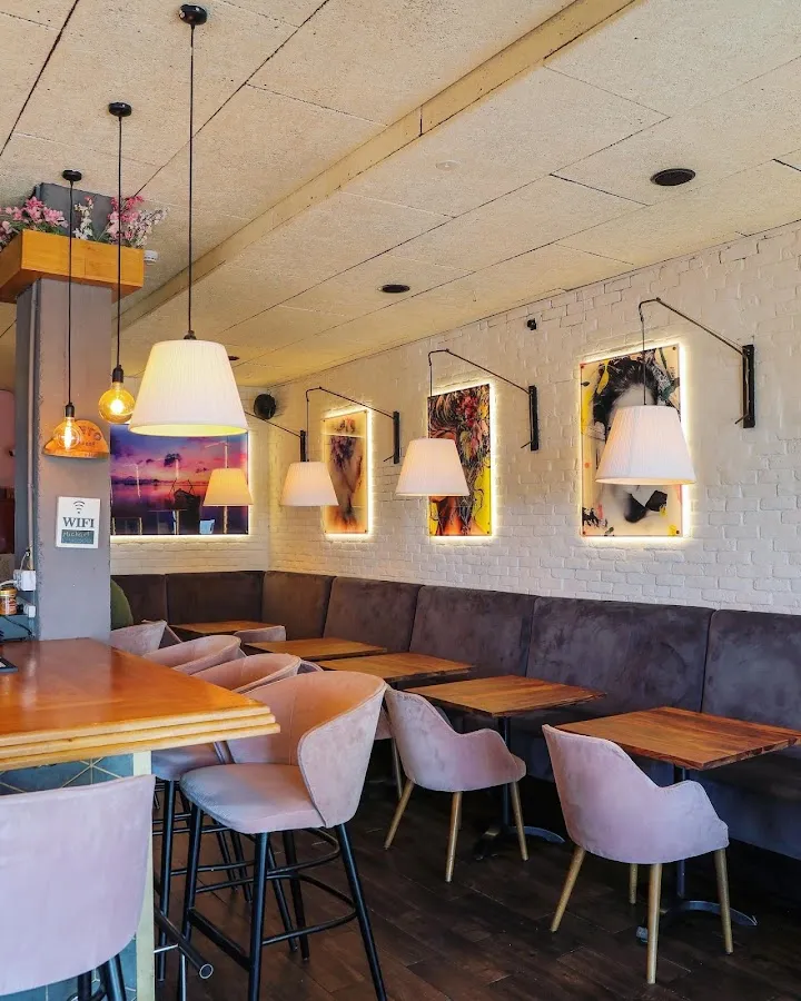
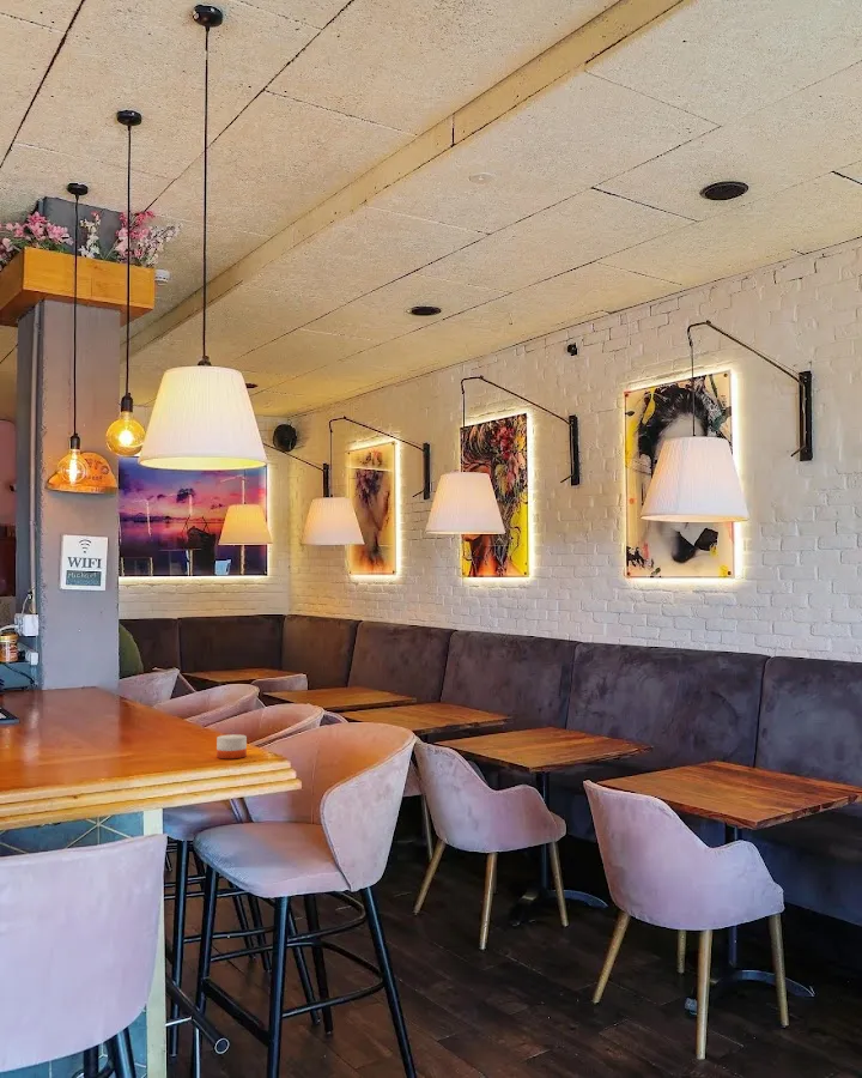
+ candle (231, 735)
